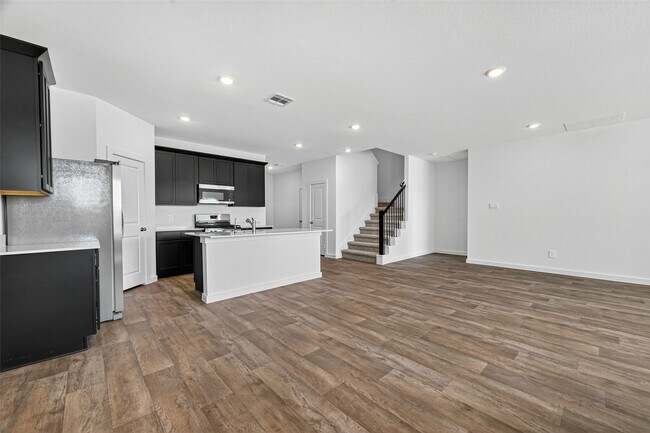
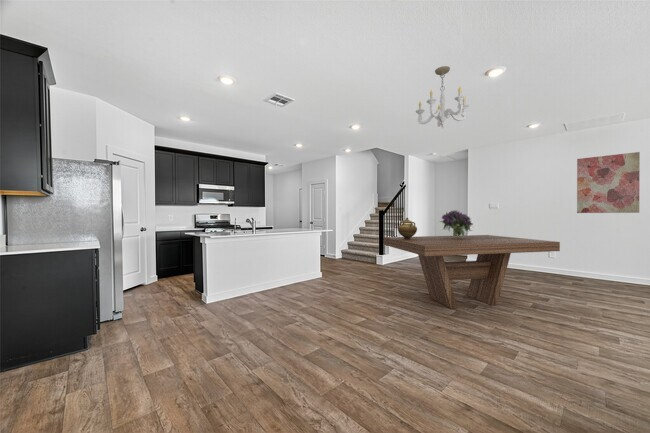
+ wall art (606, 184)
+ bouquet (455, 223)
+ ceramic pot (407, 228)
+ chandelier (441, 99)
+ dining table (462, 270)
